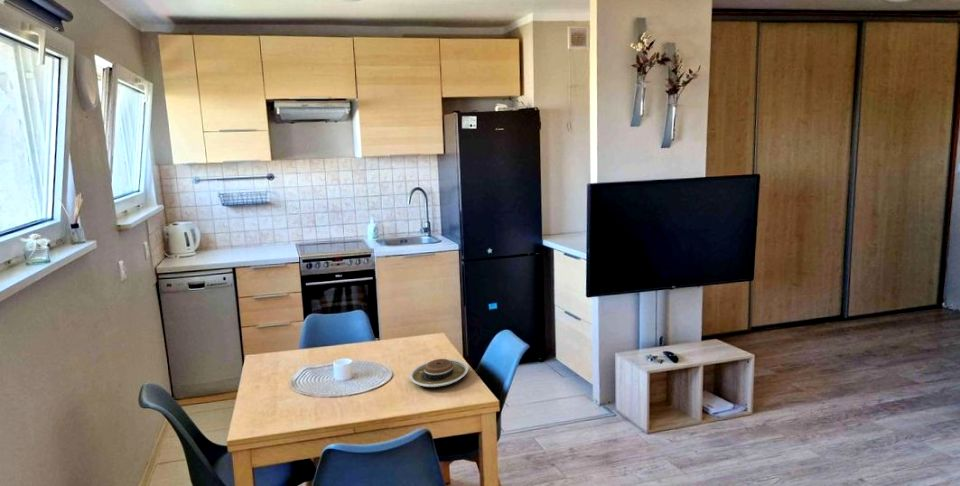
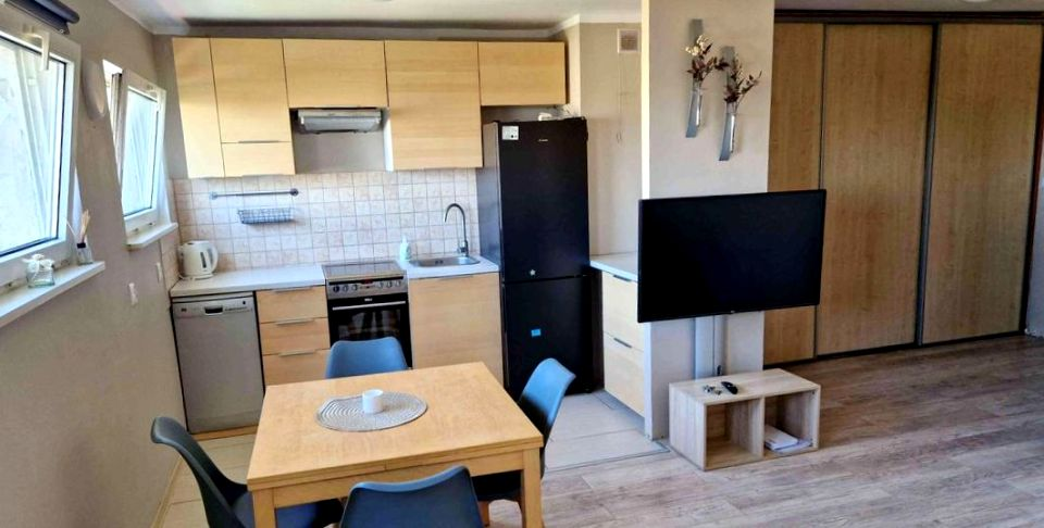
- plate (439, 370)
